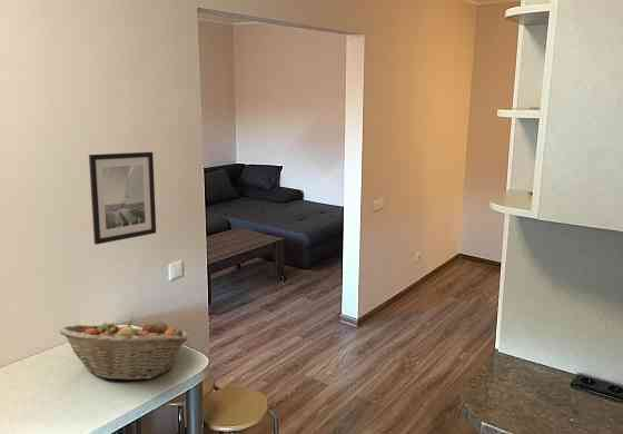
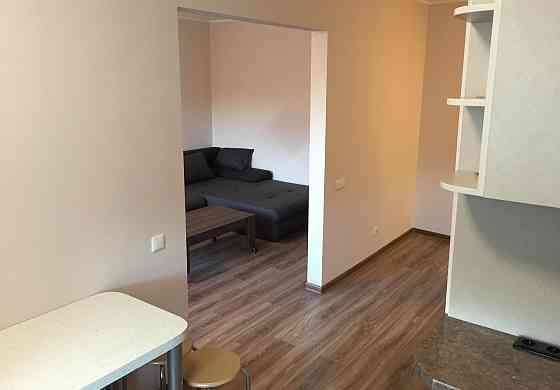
- wall art (125, 196)
- fruit basket (126, 342)
